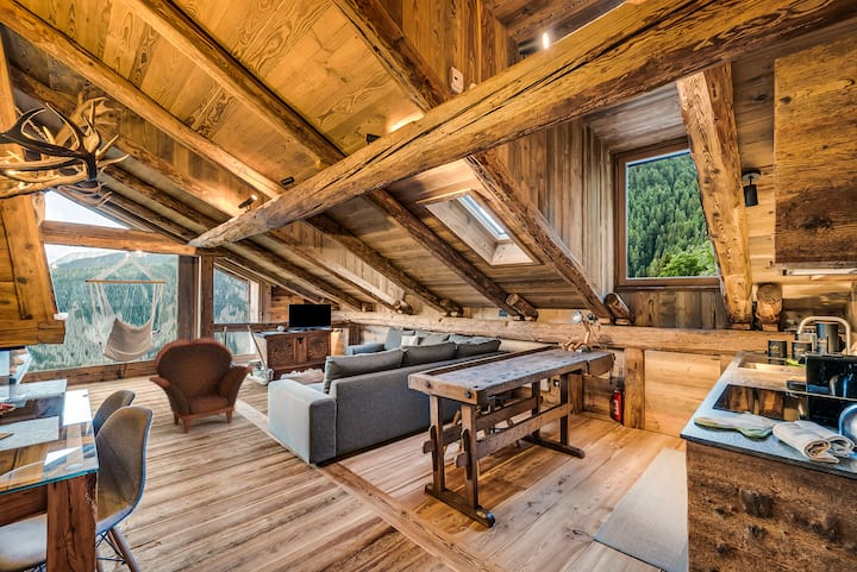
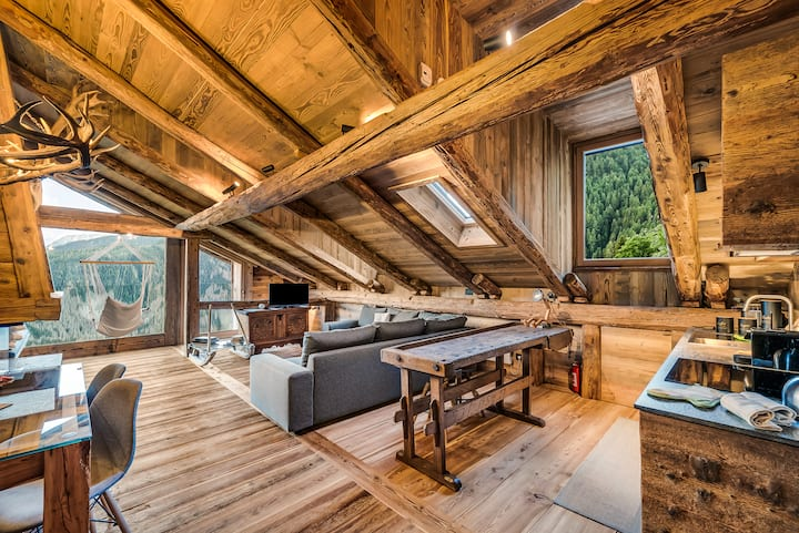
- armchair (199, 379)
